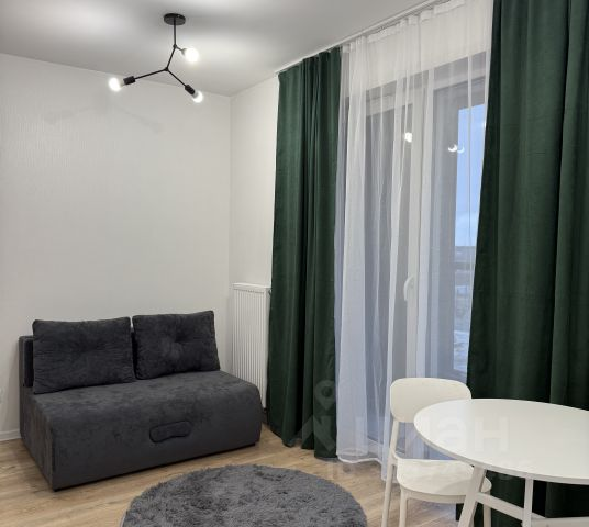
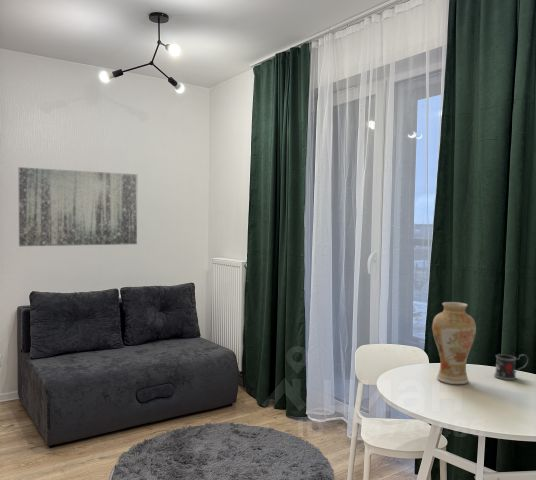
+ wall art (81, 208)
+ mug (511, 365)
+ vase (453, 341)
